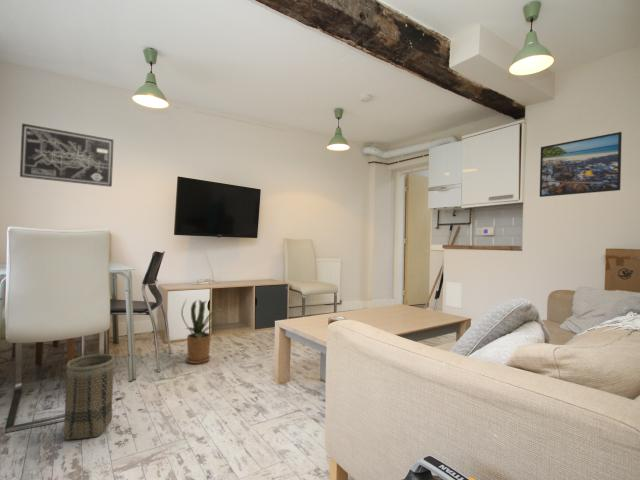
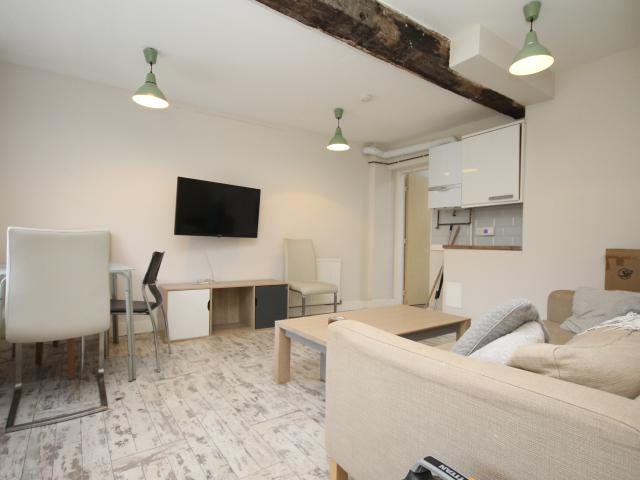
- house plant (203, 328)
- wall art (69, 157)
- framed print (577, 166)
- basket (89, 394)
